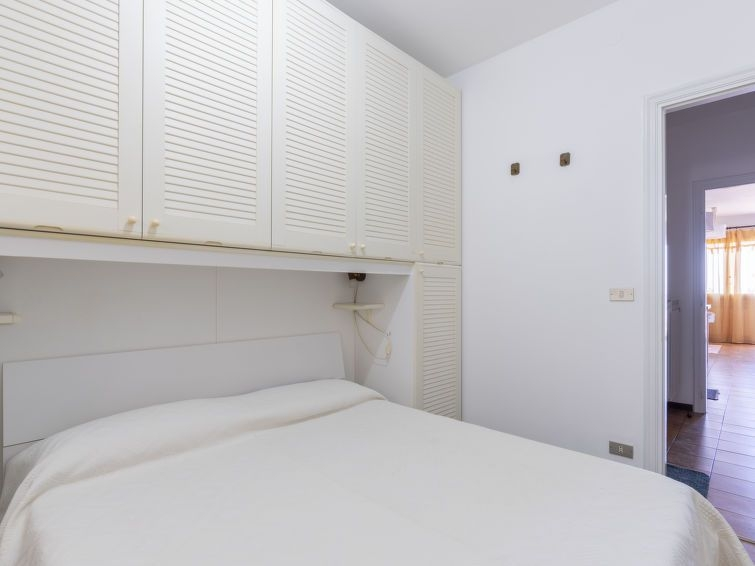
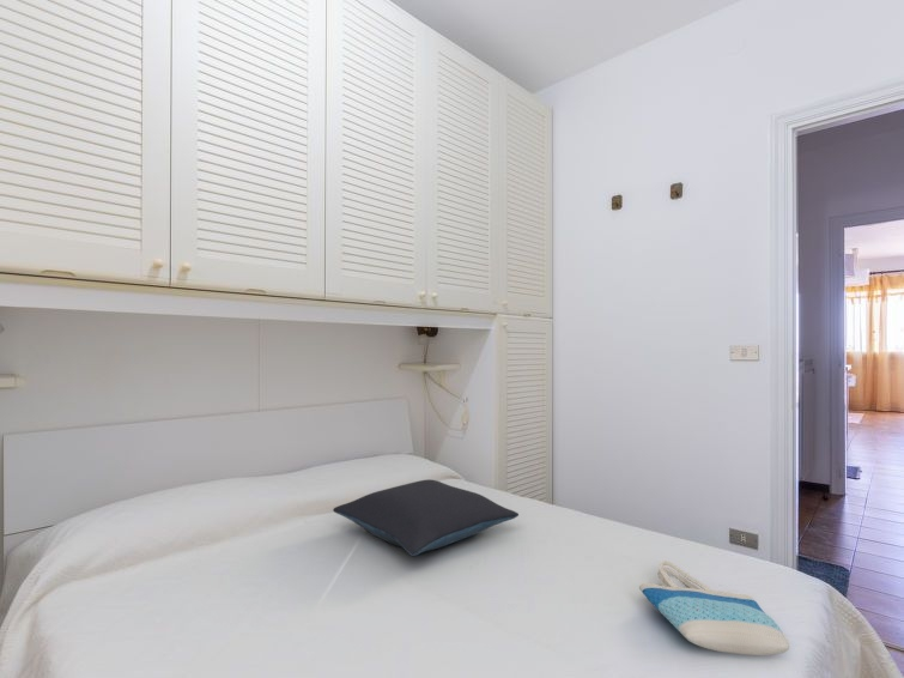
+ tote bag (700, 595)
+ pillow (423, 513)
